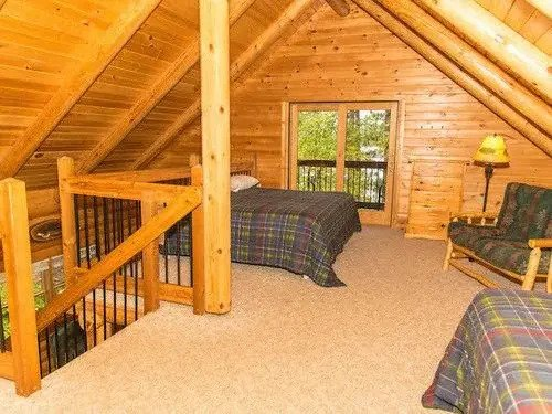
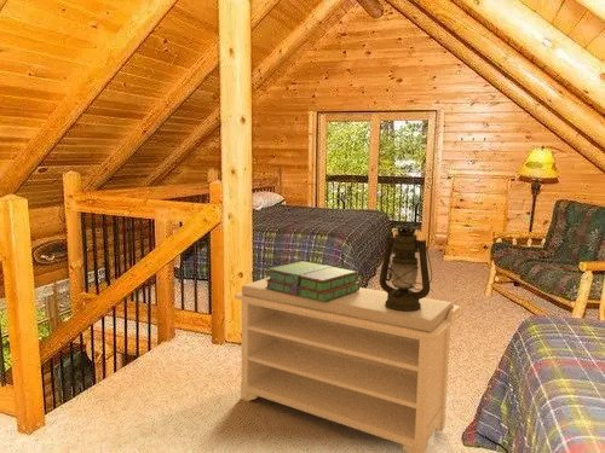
+ lantern (405, 265)
+ stack of books (312, 279)
+ bench (340, 354)
